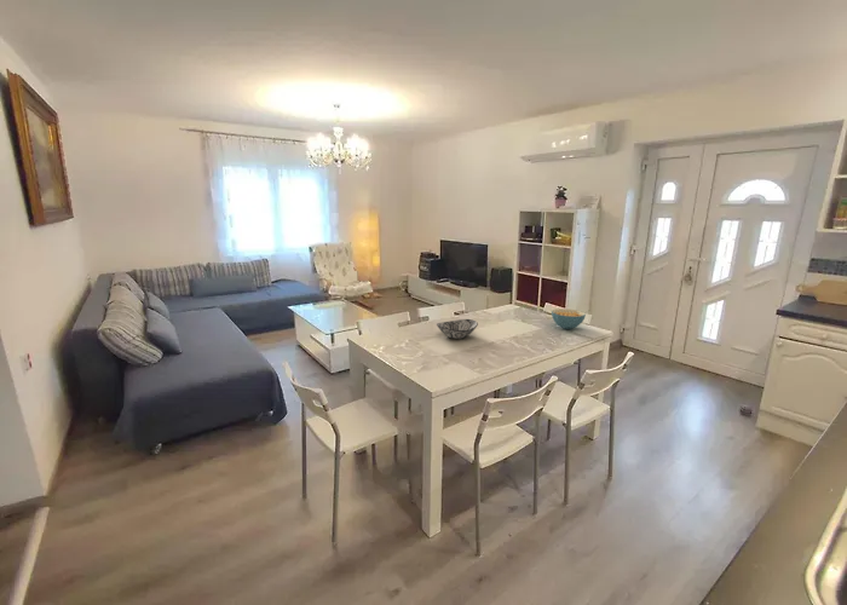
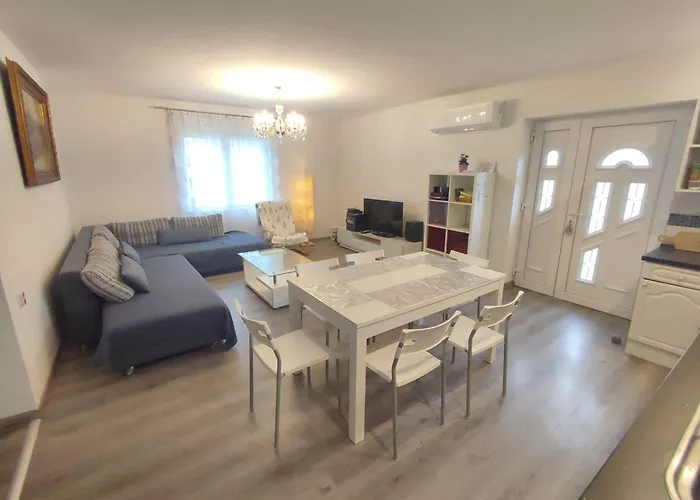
- decorative bowl (456, 329)
- cereal bowl (567, 319)
